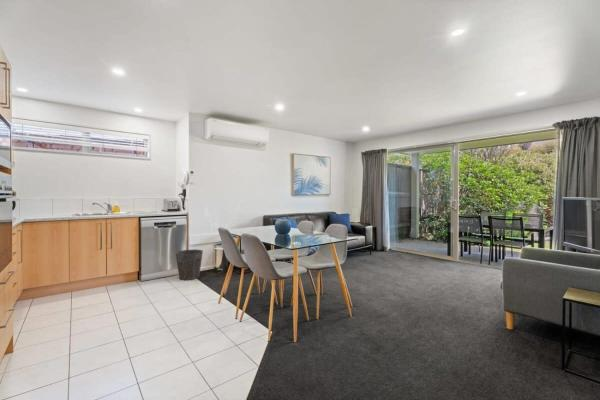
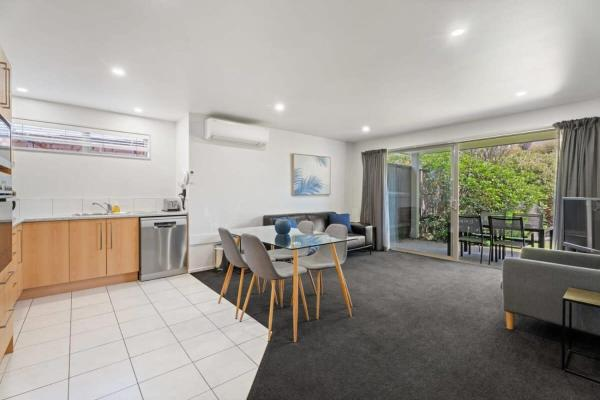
- waste bin (189, 264)
